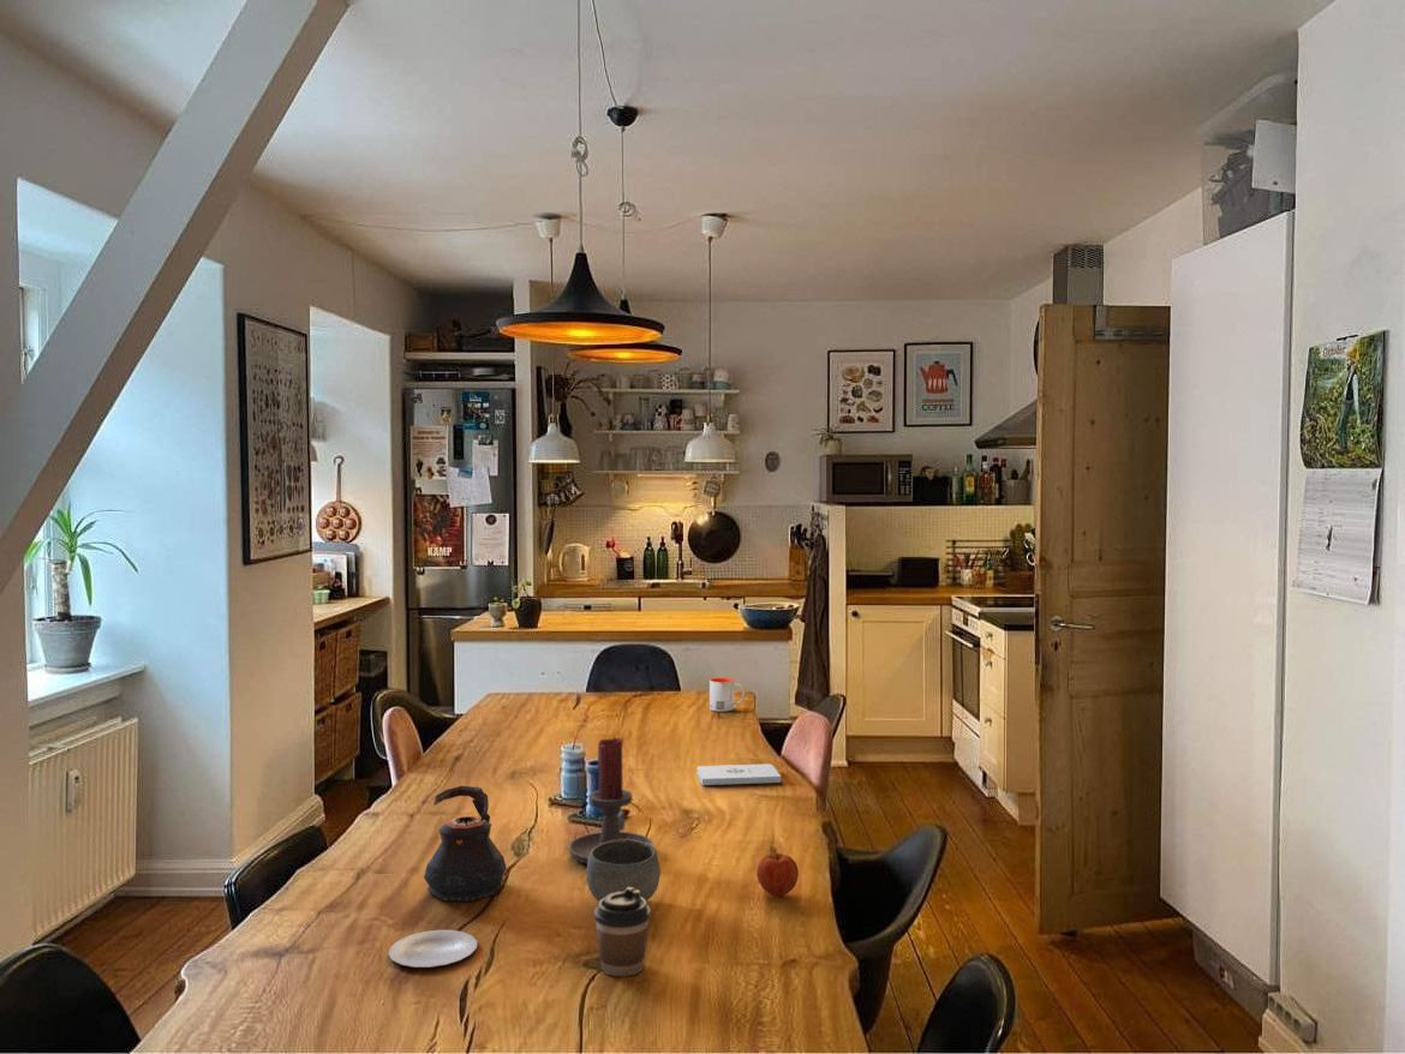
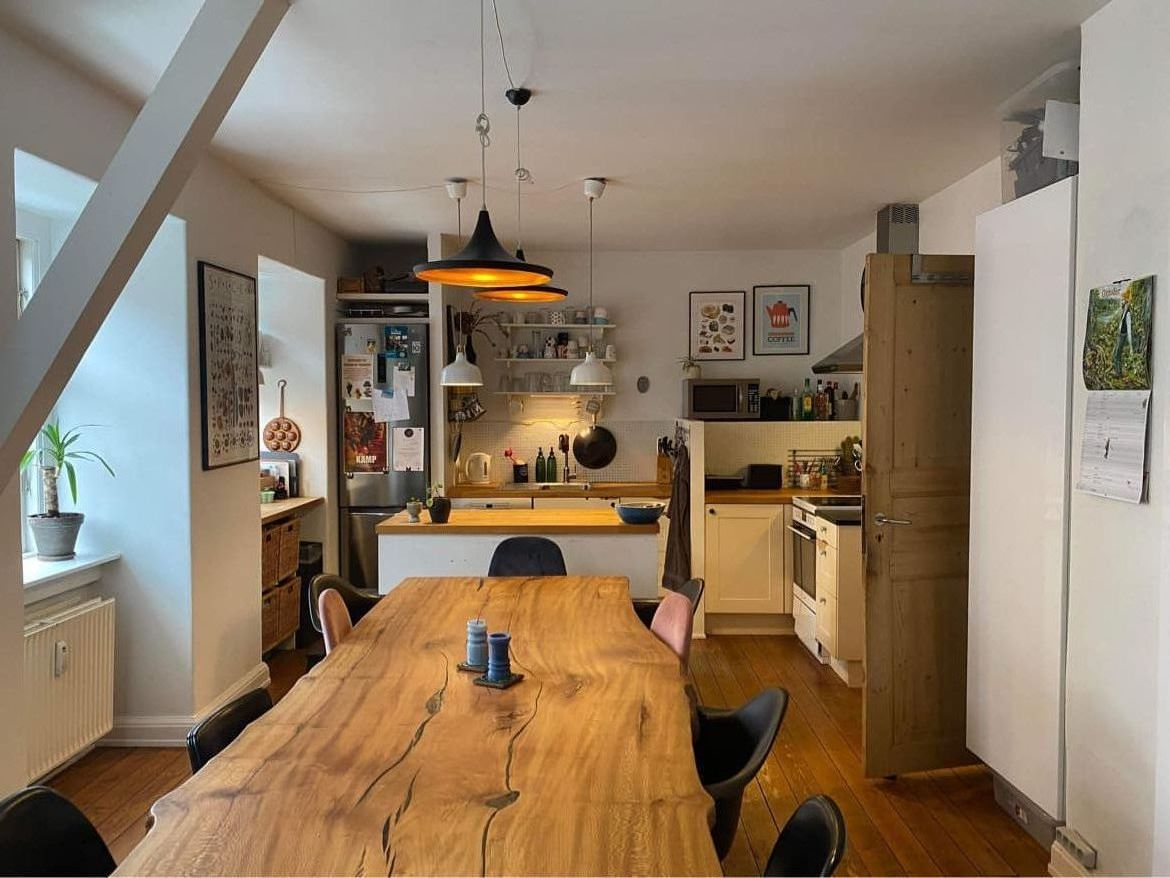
- bowl (623, 875)
- teapot (467, 837)
- coffee cup (622, 929)
- plate (430, 930)
- candle holder (612, 792)
- apple (777, 874)
- mug (727, 694)
- notepad (737, 774)
